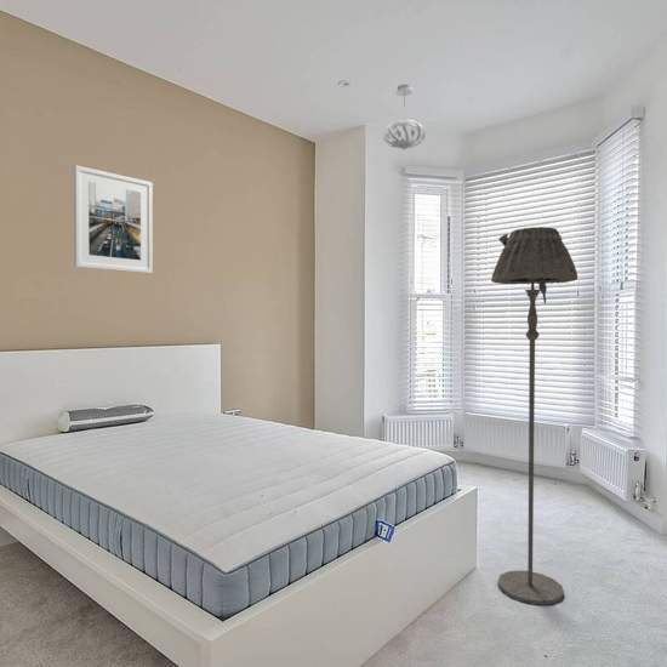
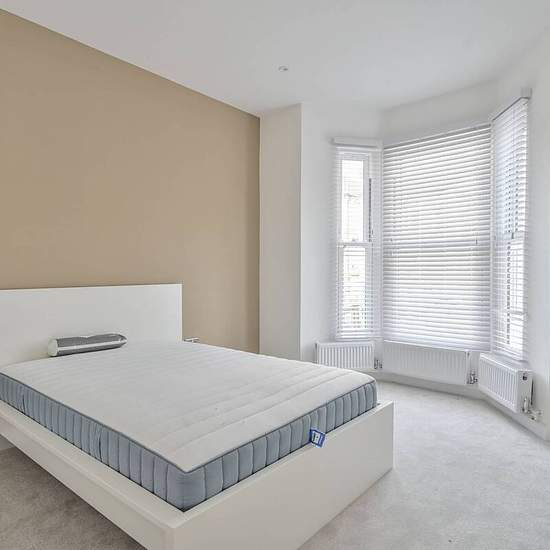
- floor lamp (531, 410)
- pendant light (404, 120)
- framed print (115, 222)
